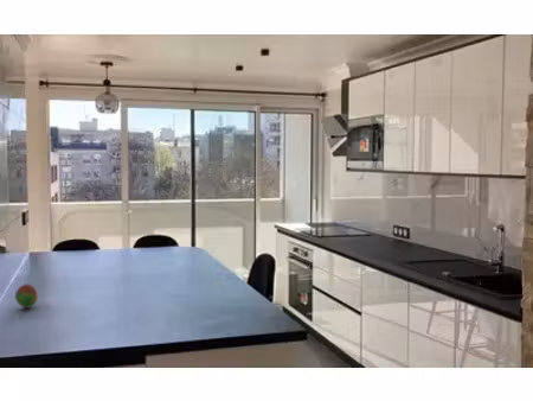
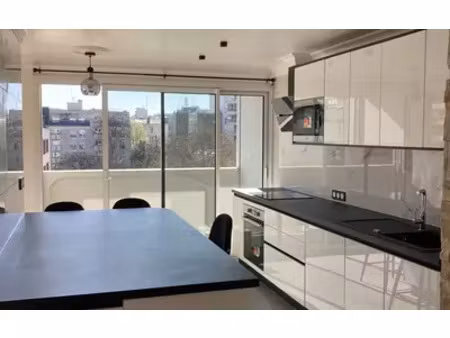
- fruit (26, 295)
